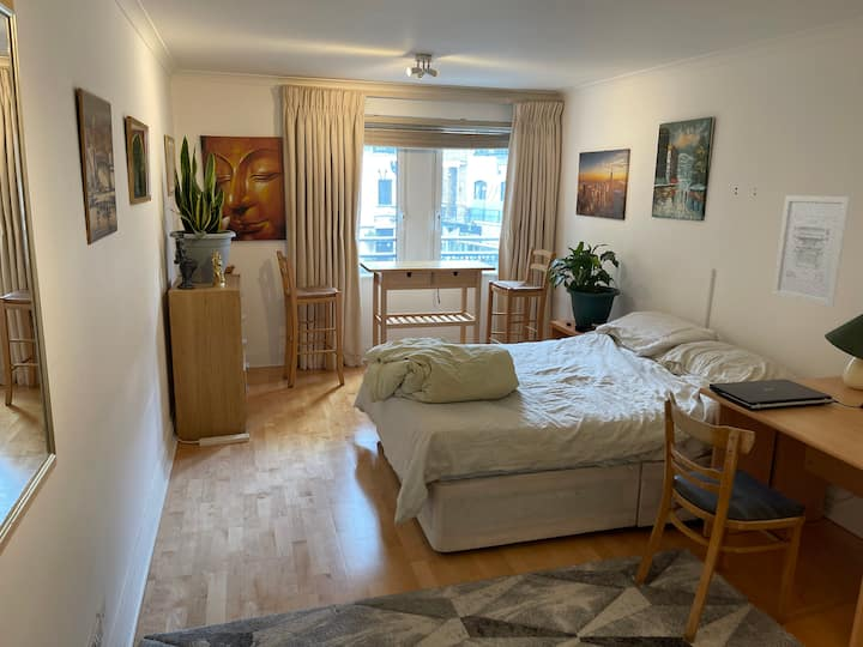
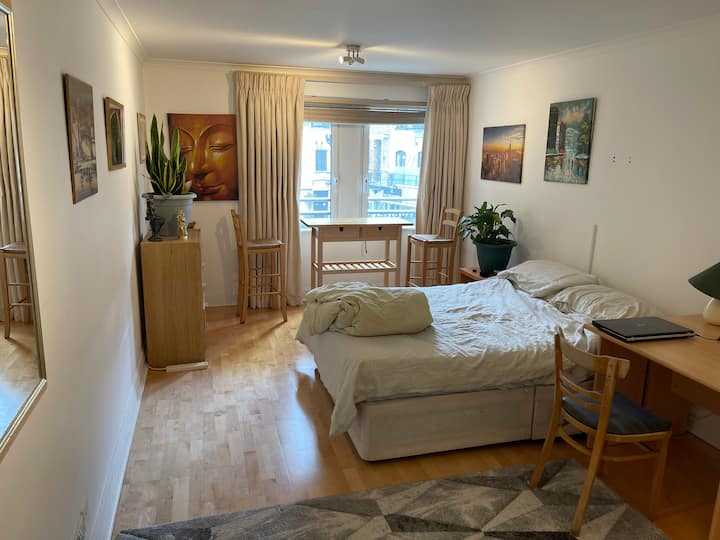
- wall art (808, 248)
